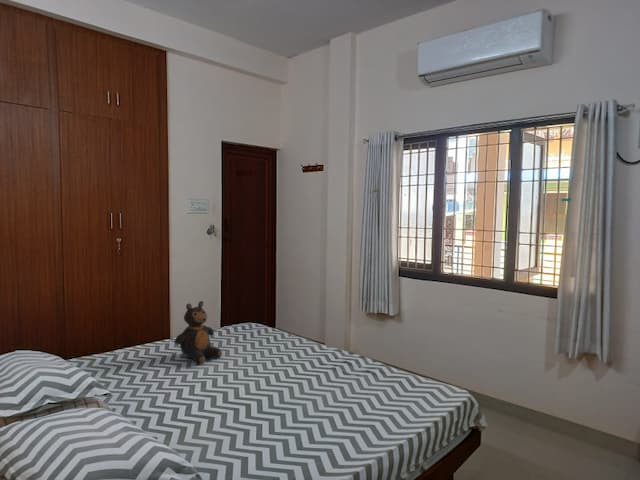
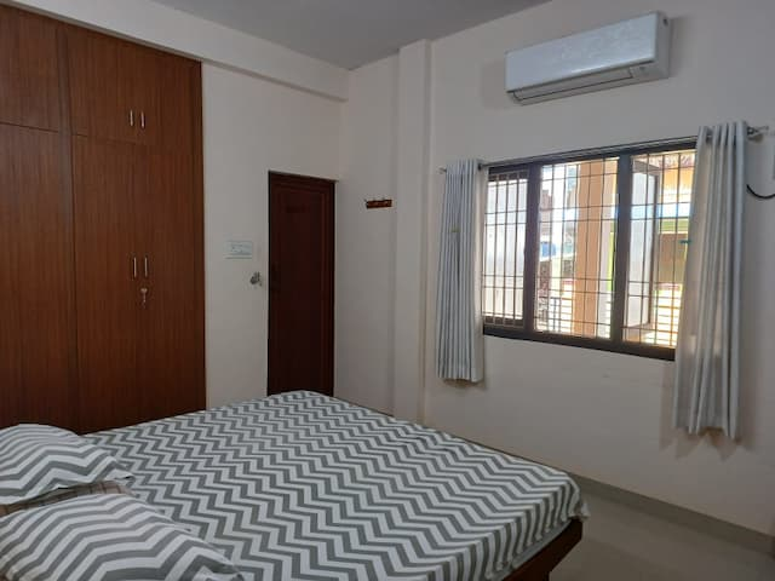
- teddy bear (200, 330)
